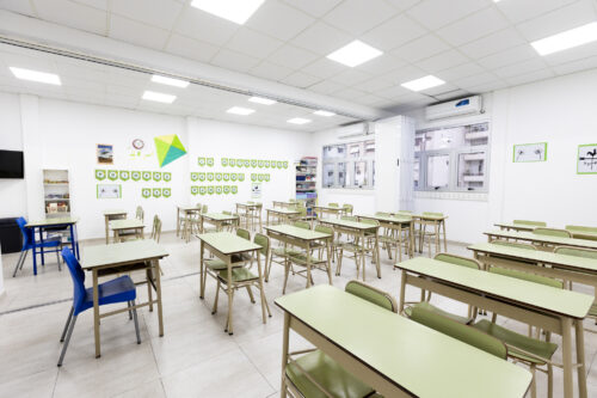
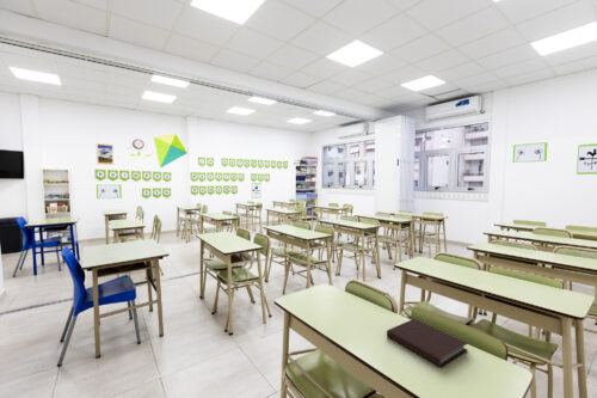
+ notebook (425, 339)
